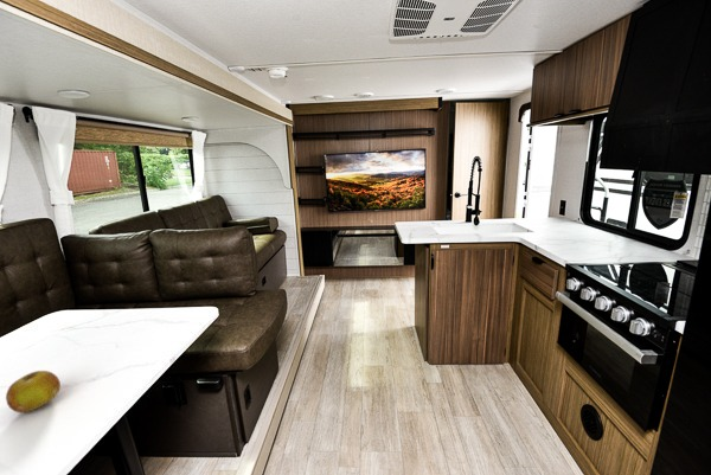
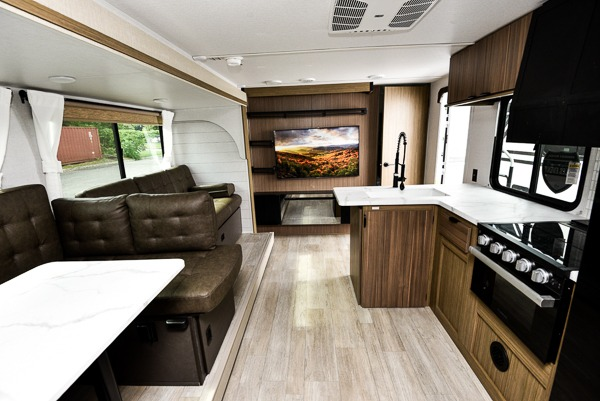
- fruit (34, 390)
